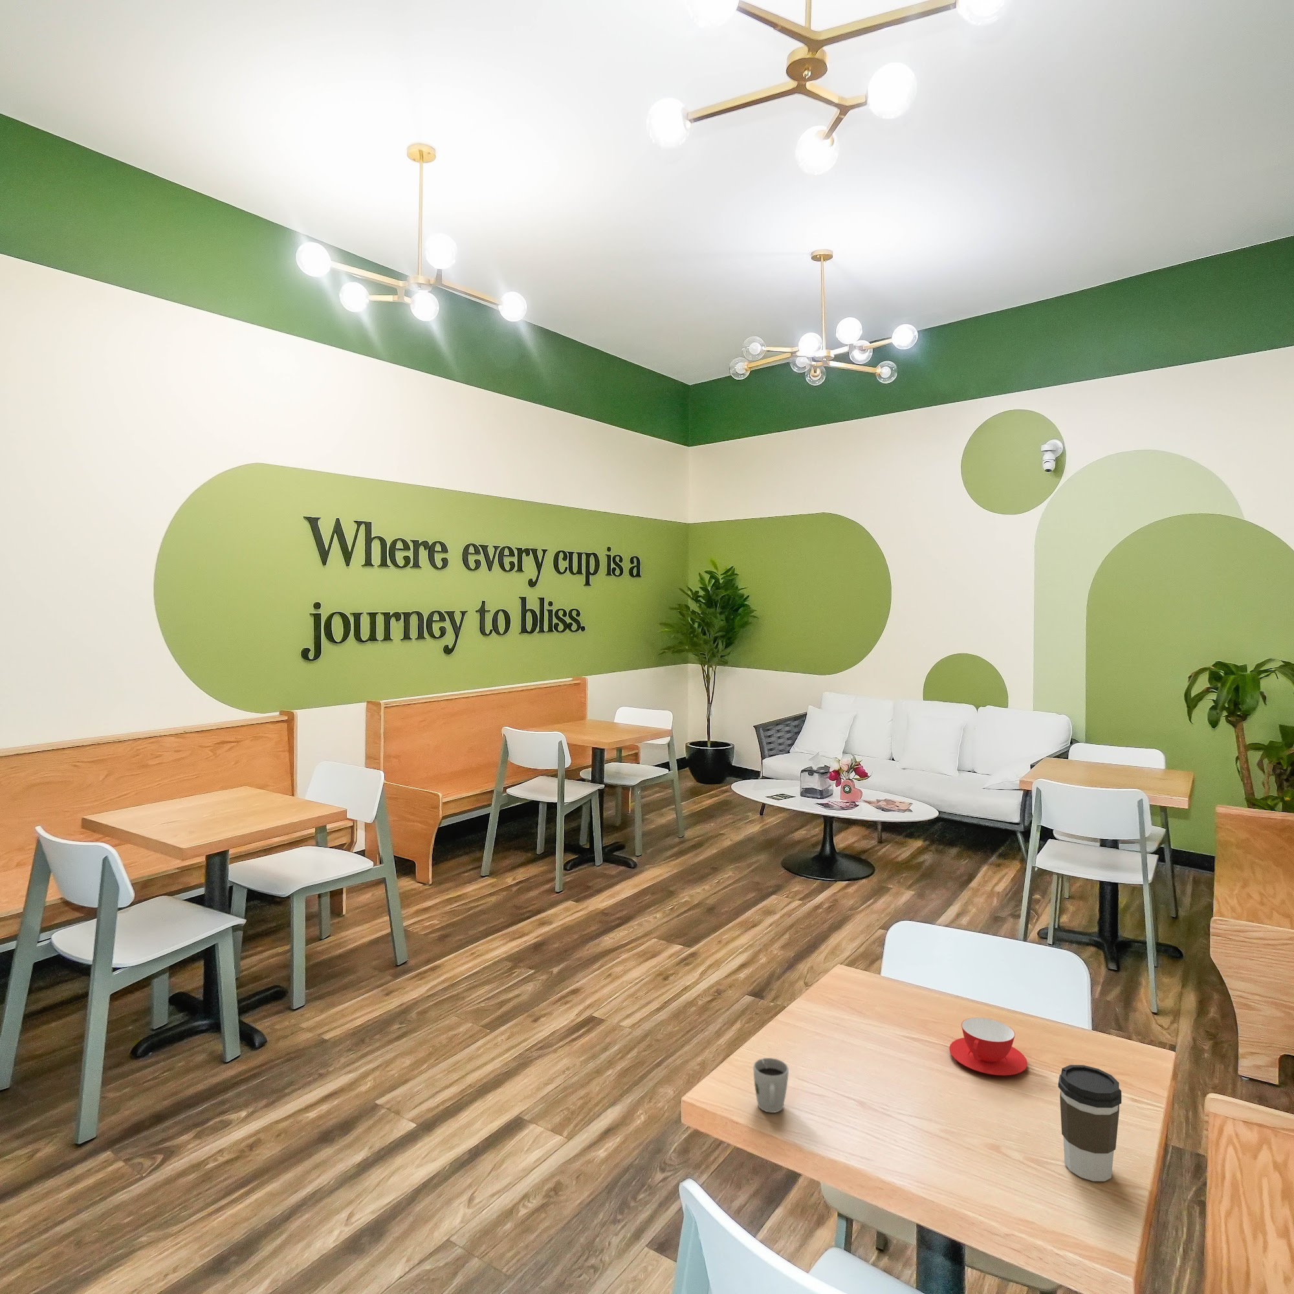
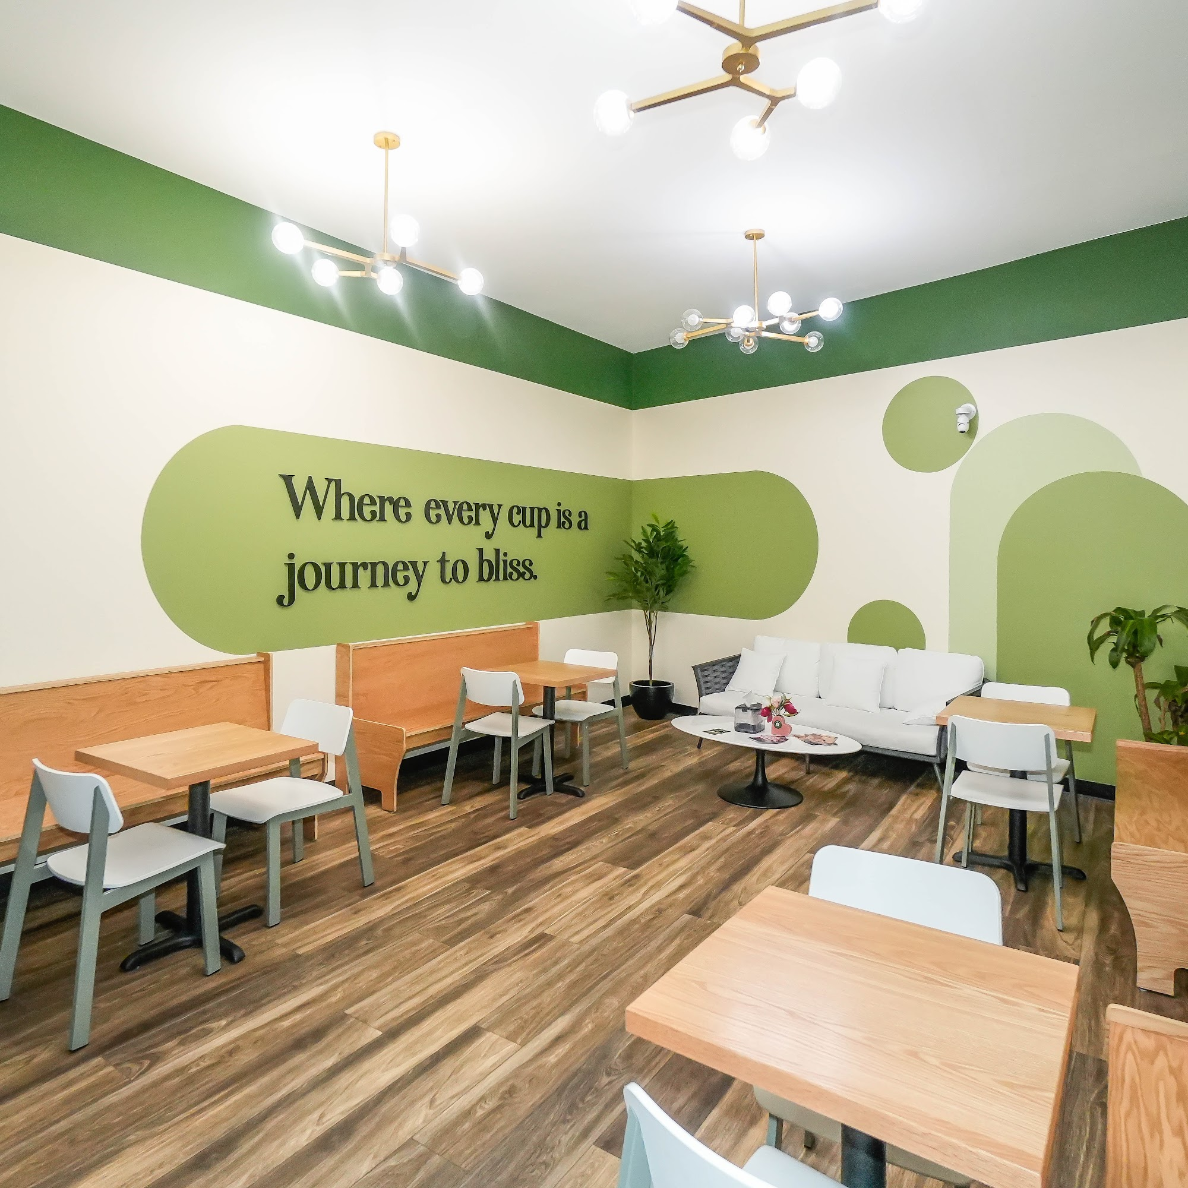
- teacup (987, 1044)
- coffee cup (1088, 1122)
- cup (770, 1075)
